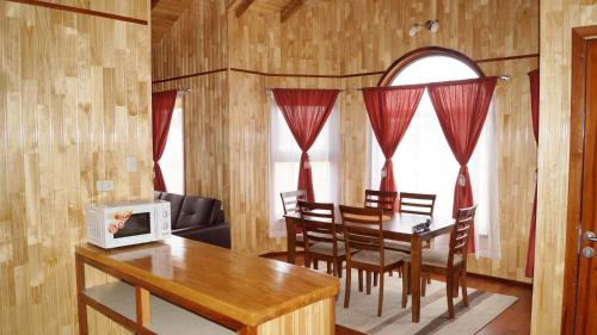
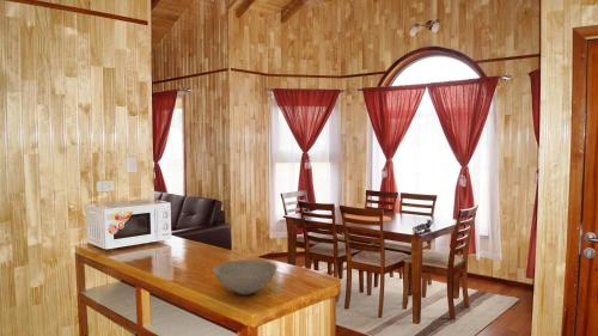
+ bowl (245, 279)
